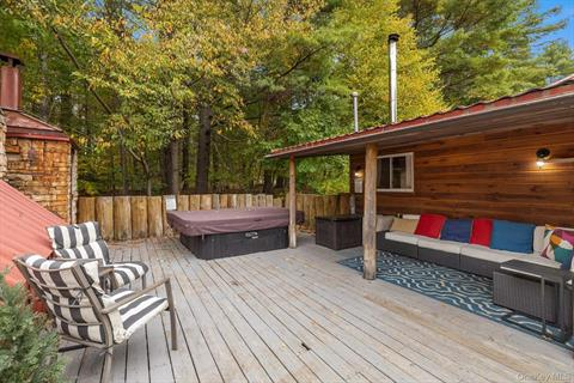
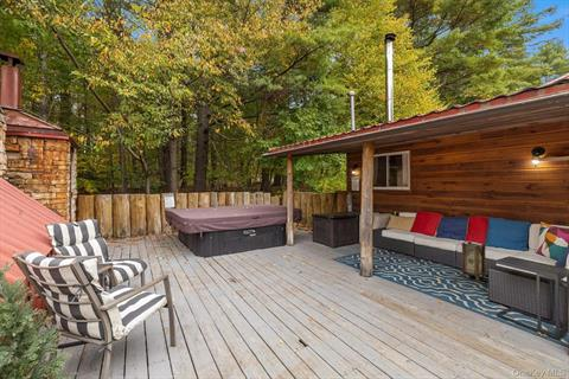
+ lantern (473, 259)
